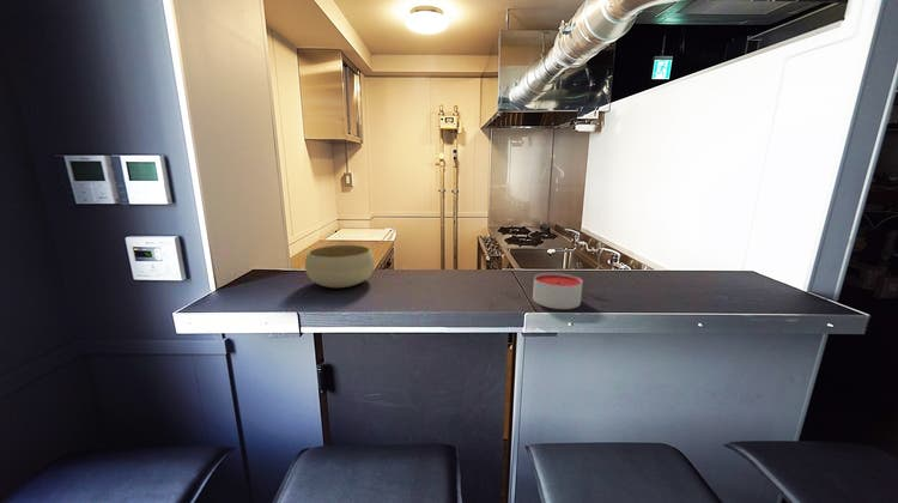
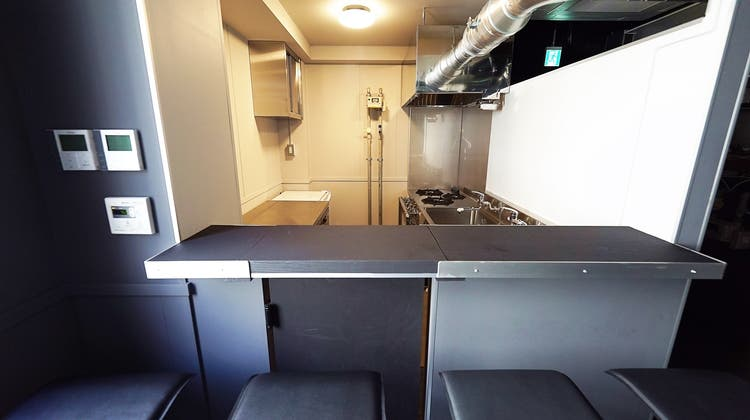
- bowl (340, 266)
- candle (557, 289)
